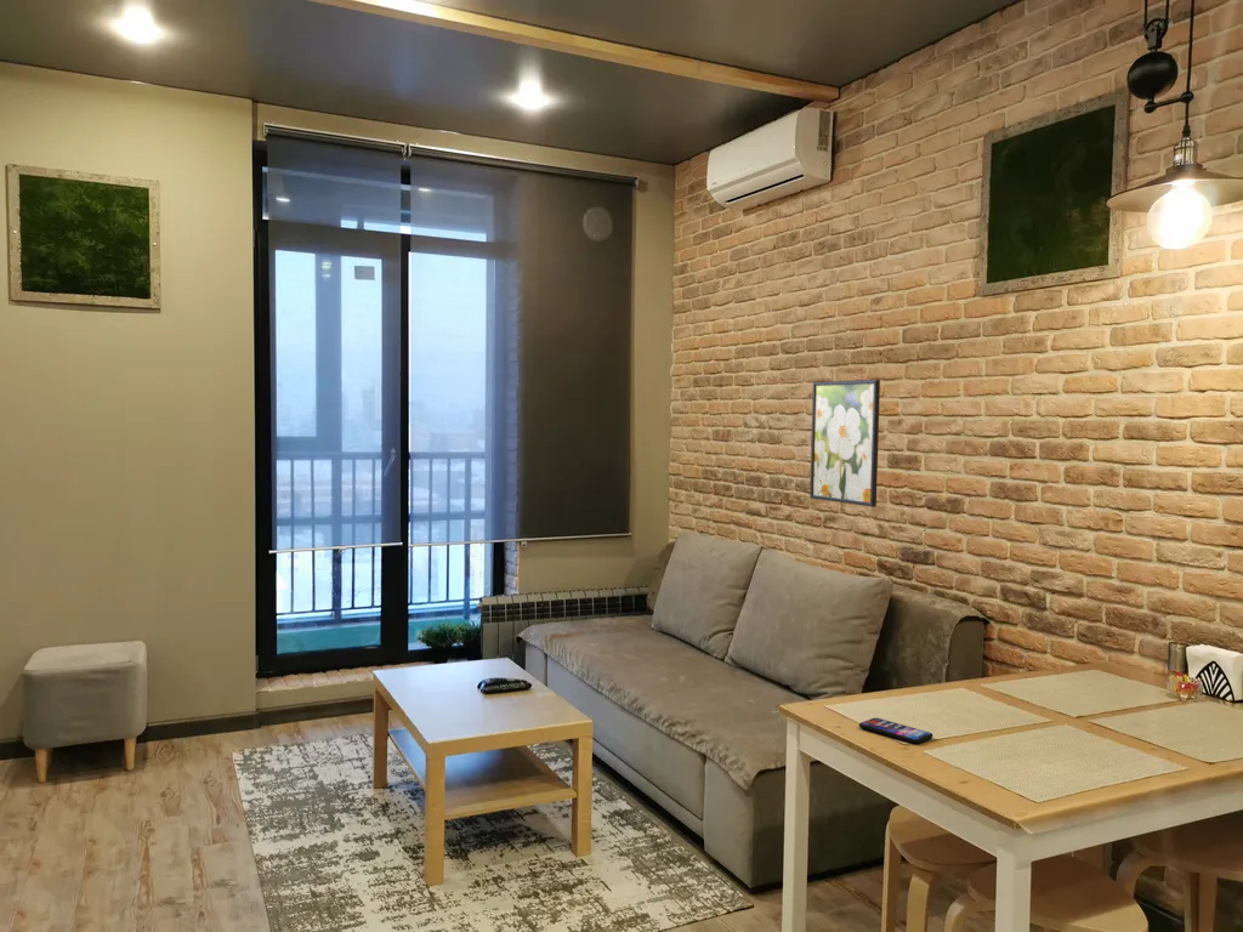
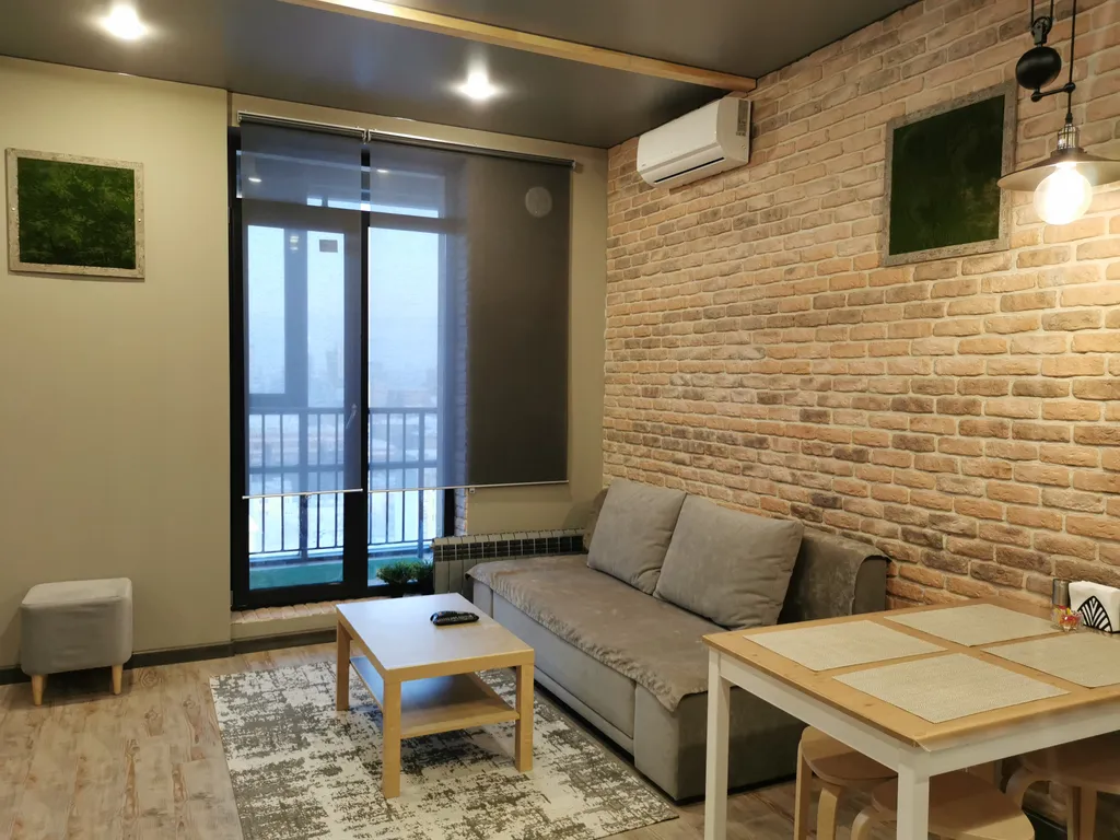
- smartphone (895, 729)
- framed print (842, 442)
